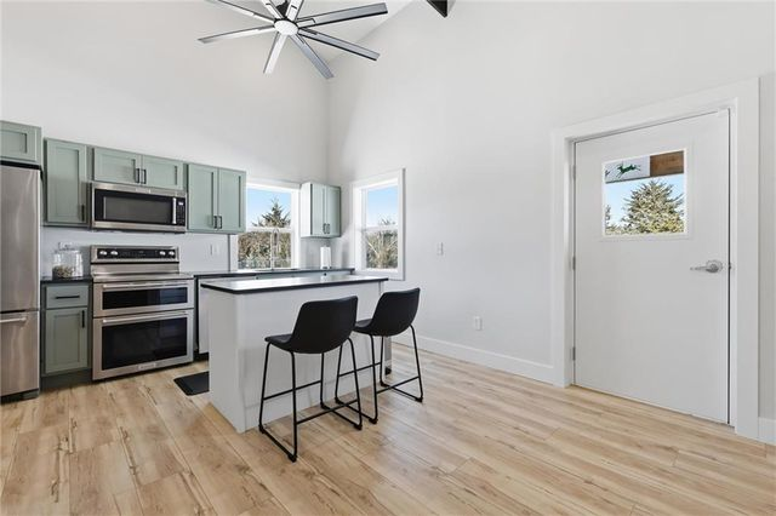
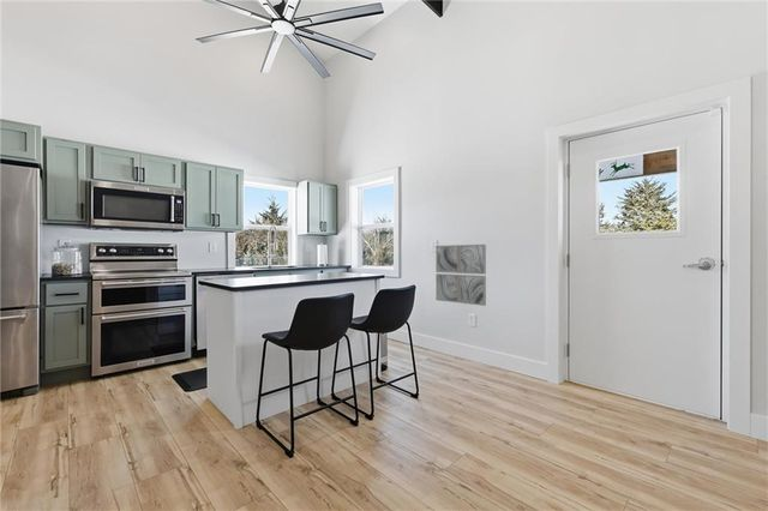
+ wall art (458, 272)
